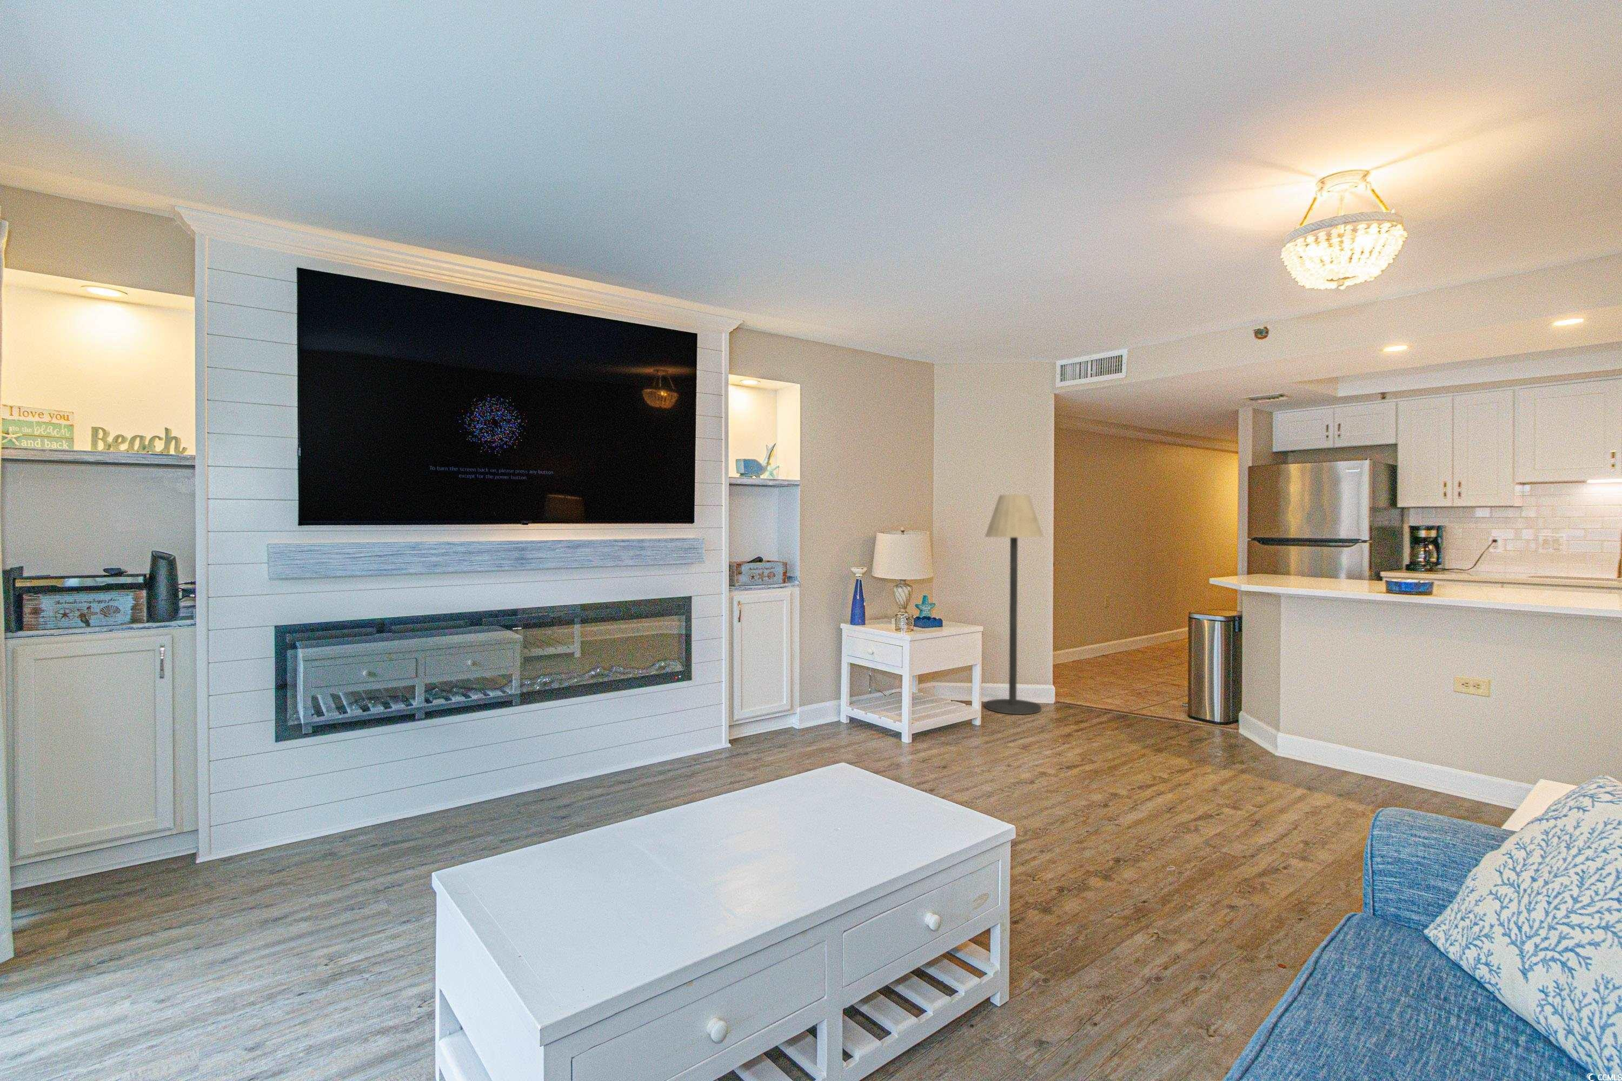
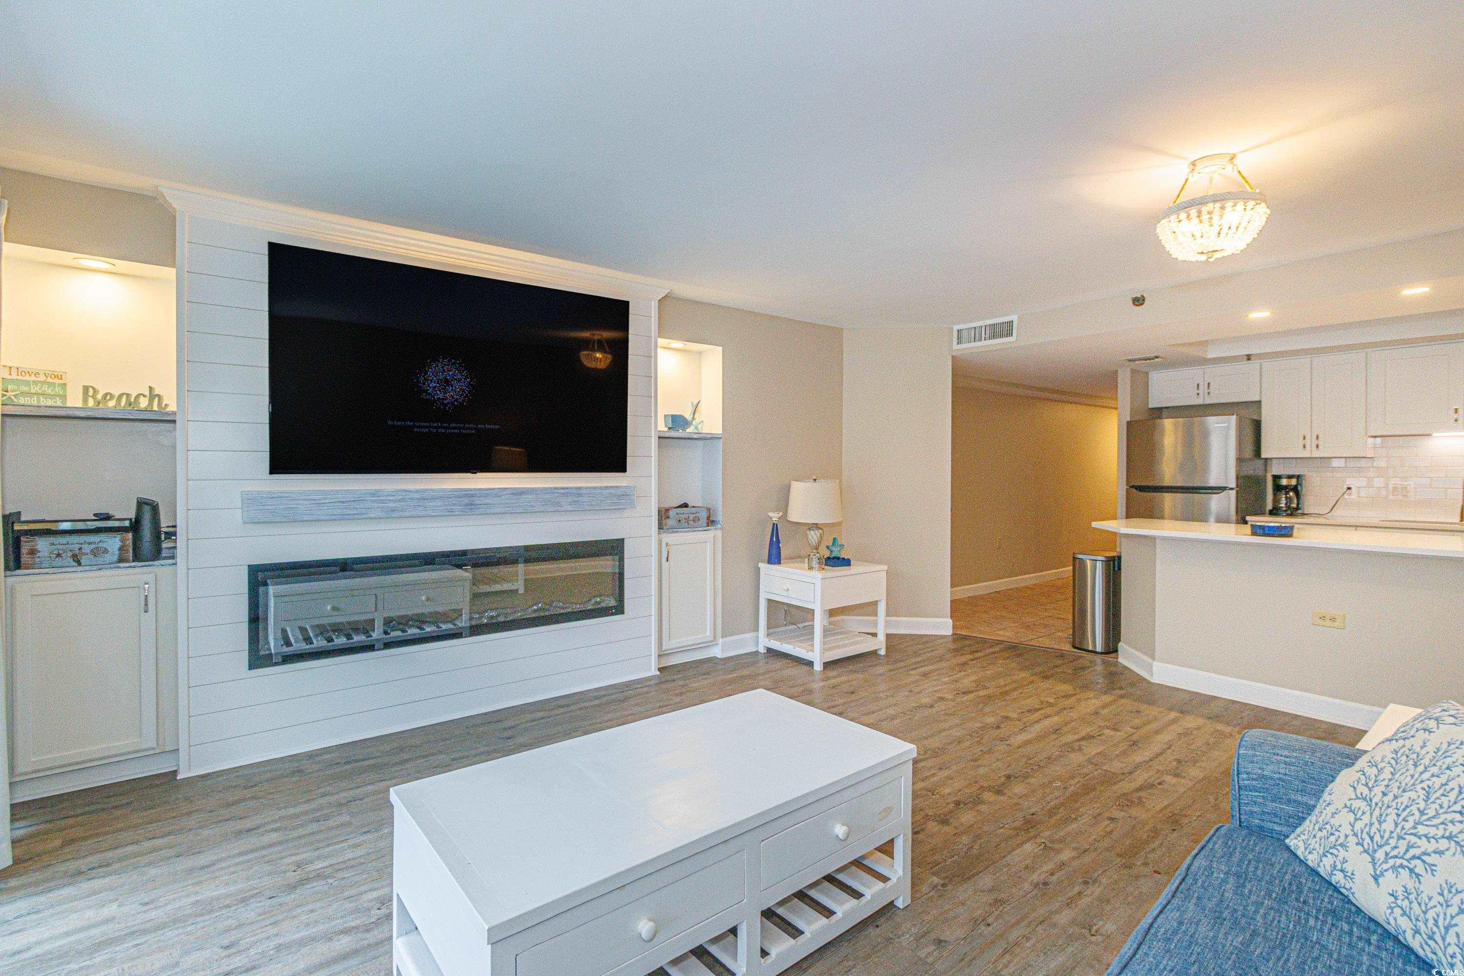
- floor lamp (1014, 602)
